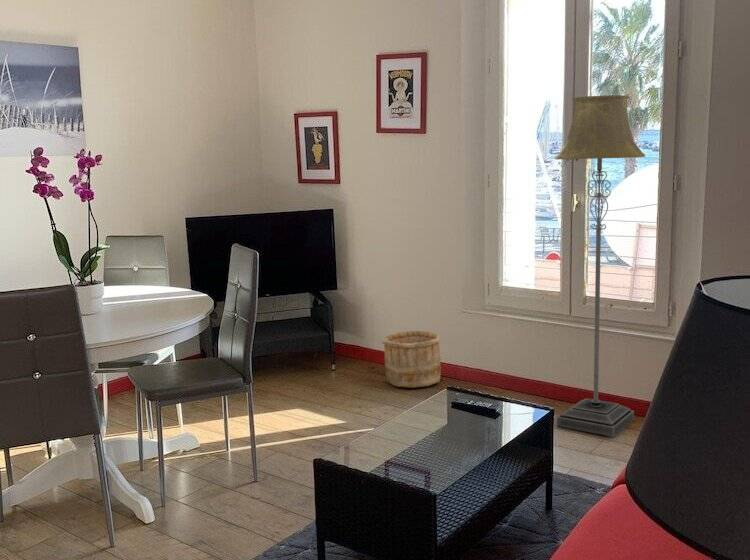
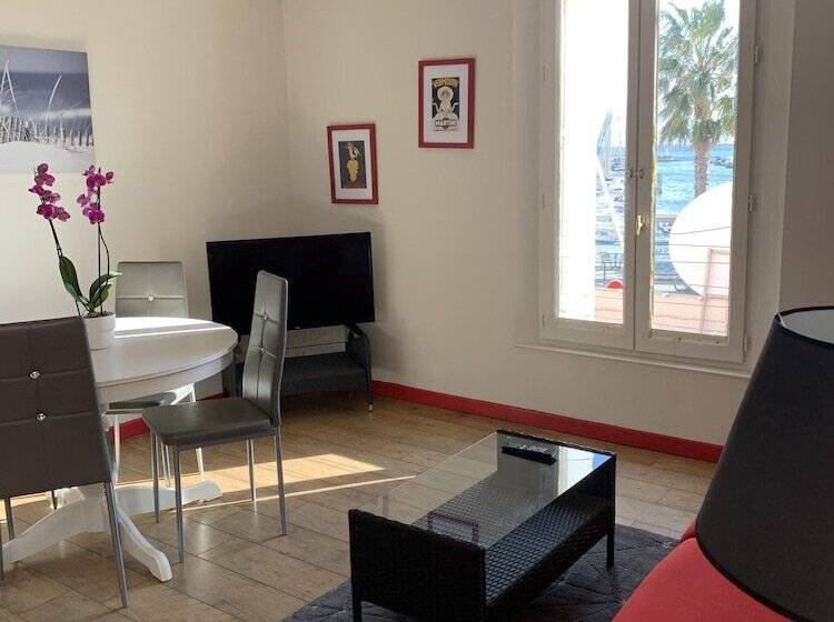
- floor lamp (597, 265)
- wooden bucket (412, 358)
